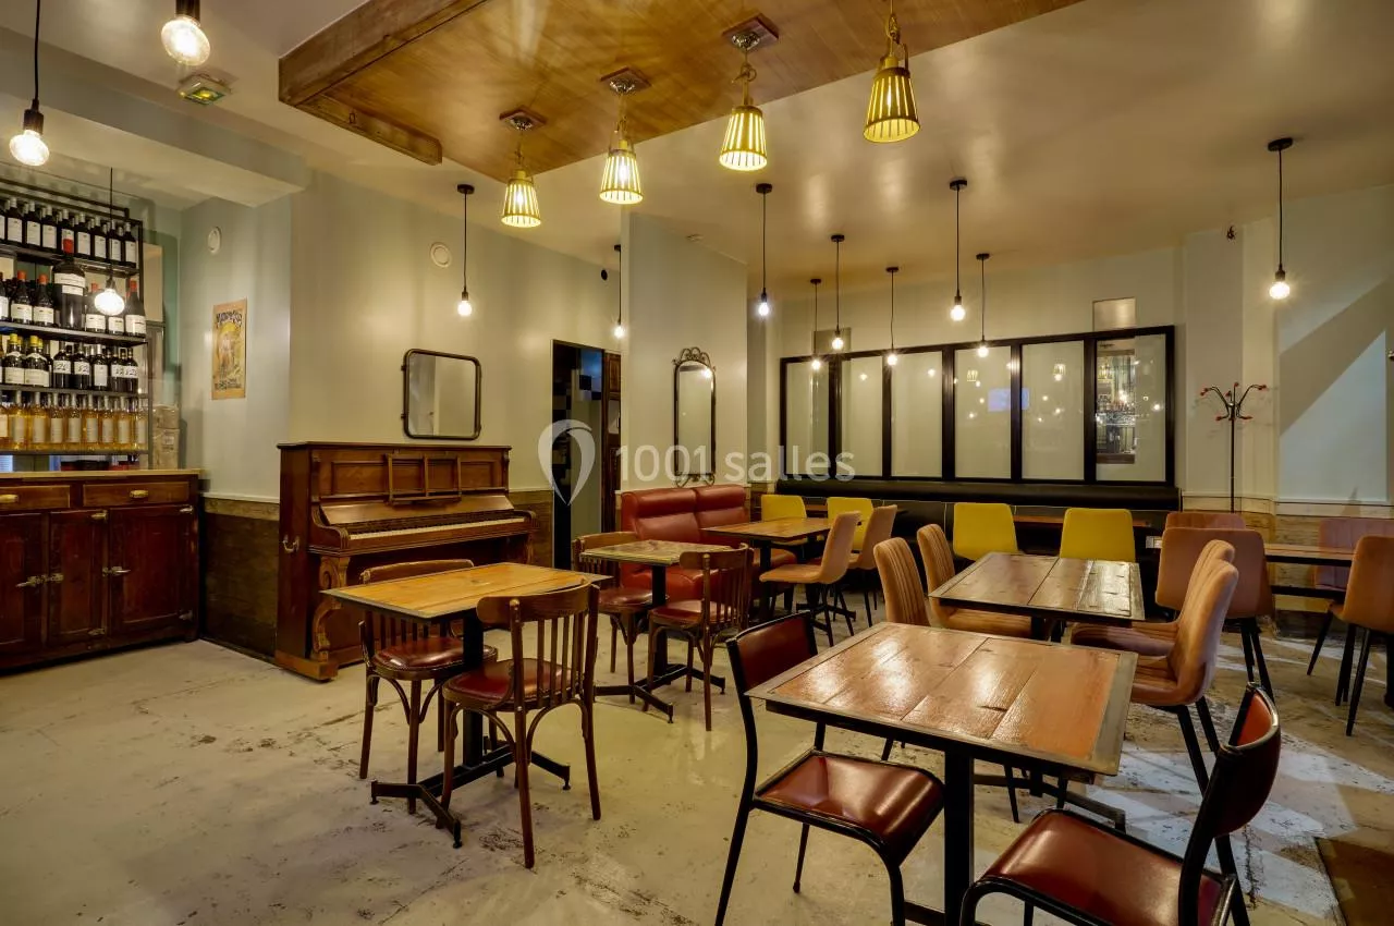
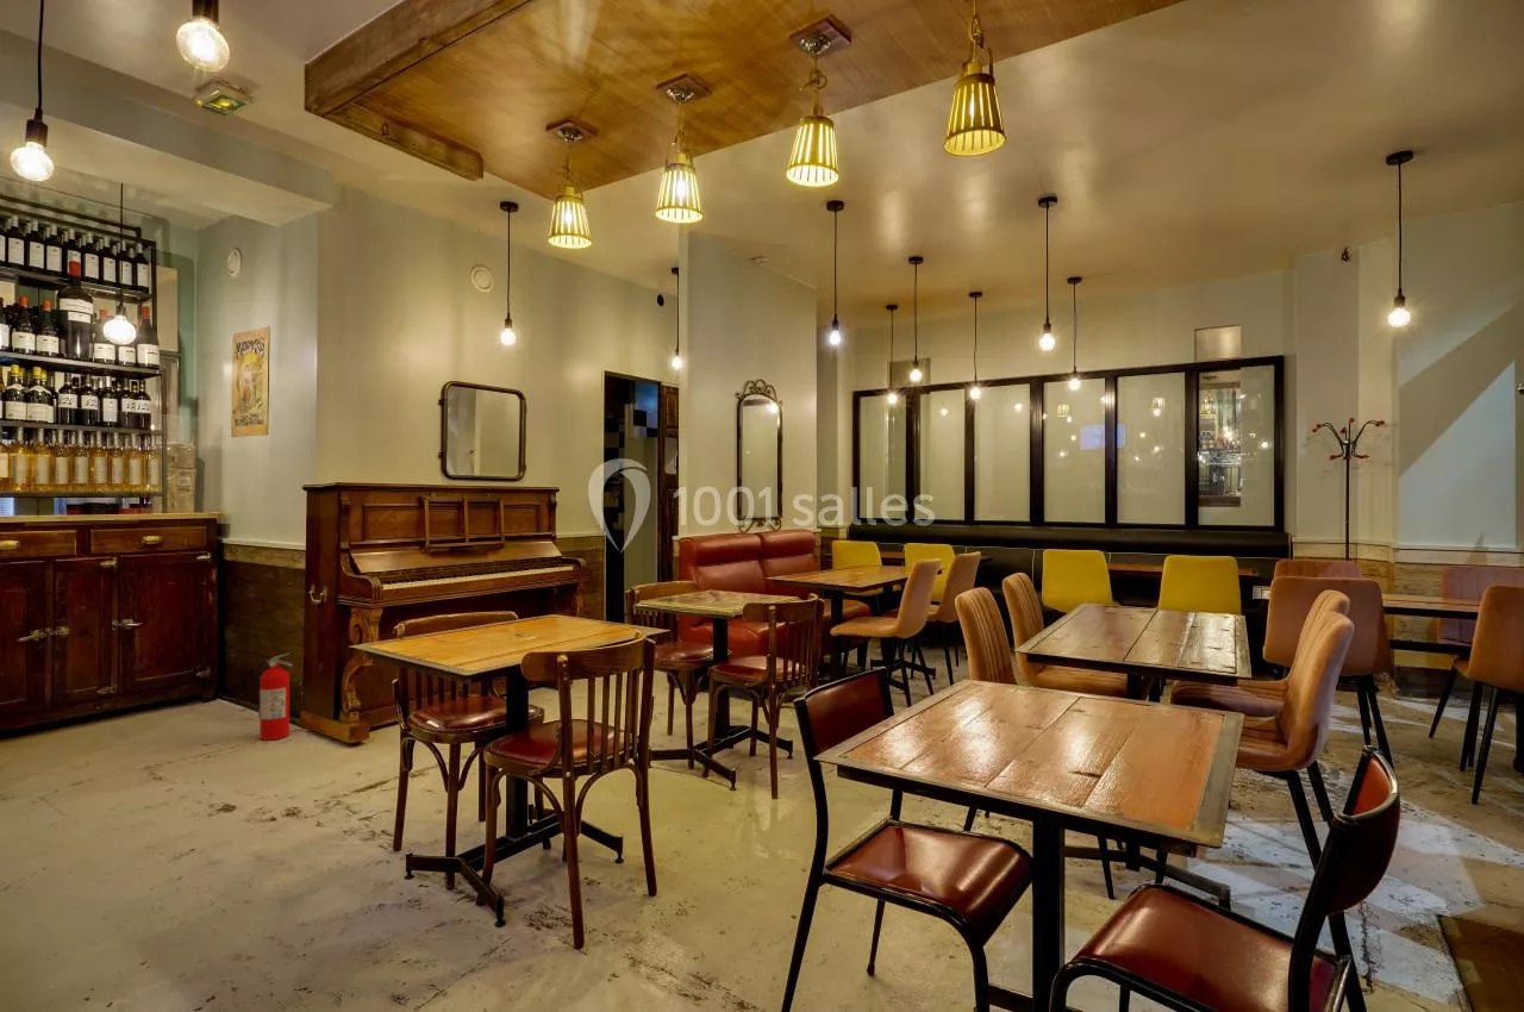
+ fire extinguisher (274, 694)
